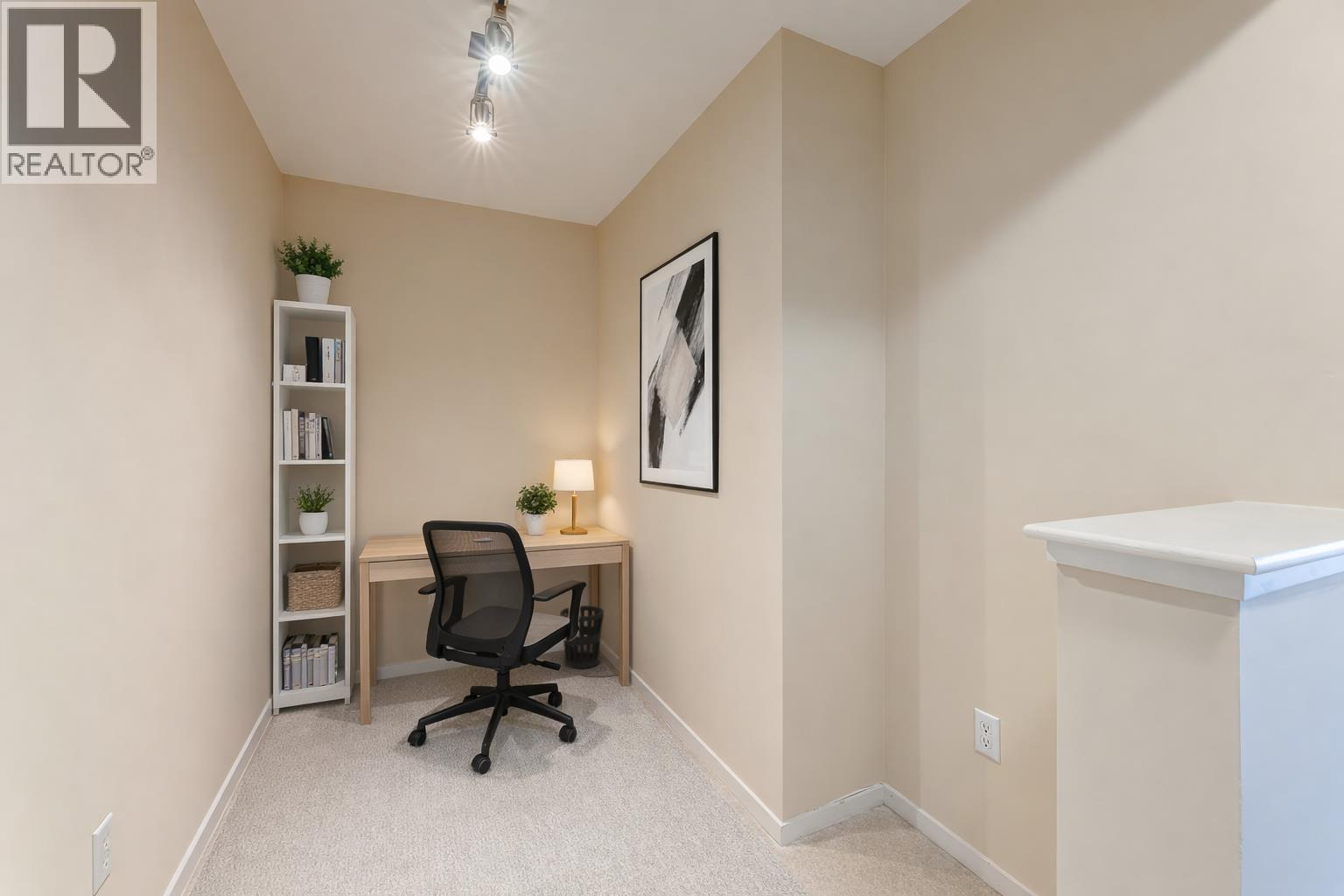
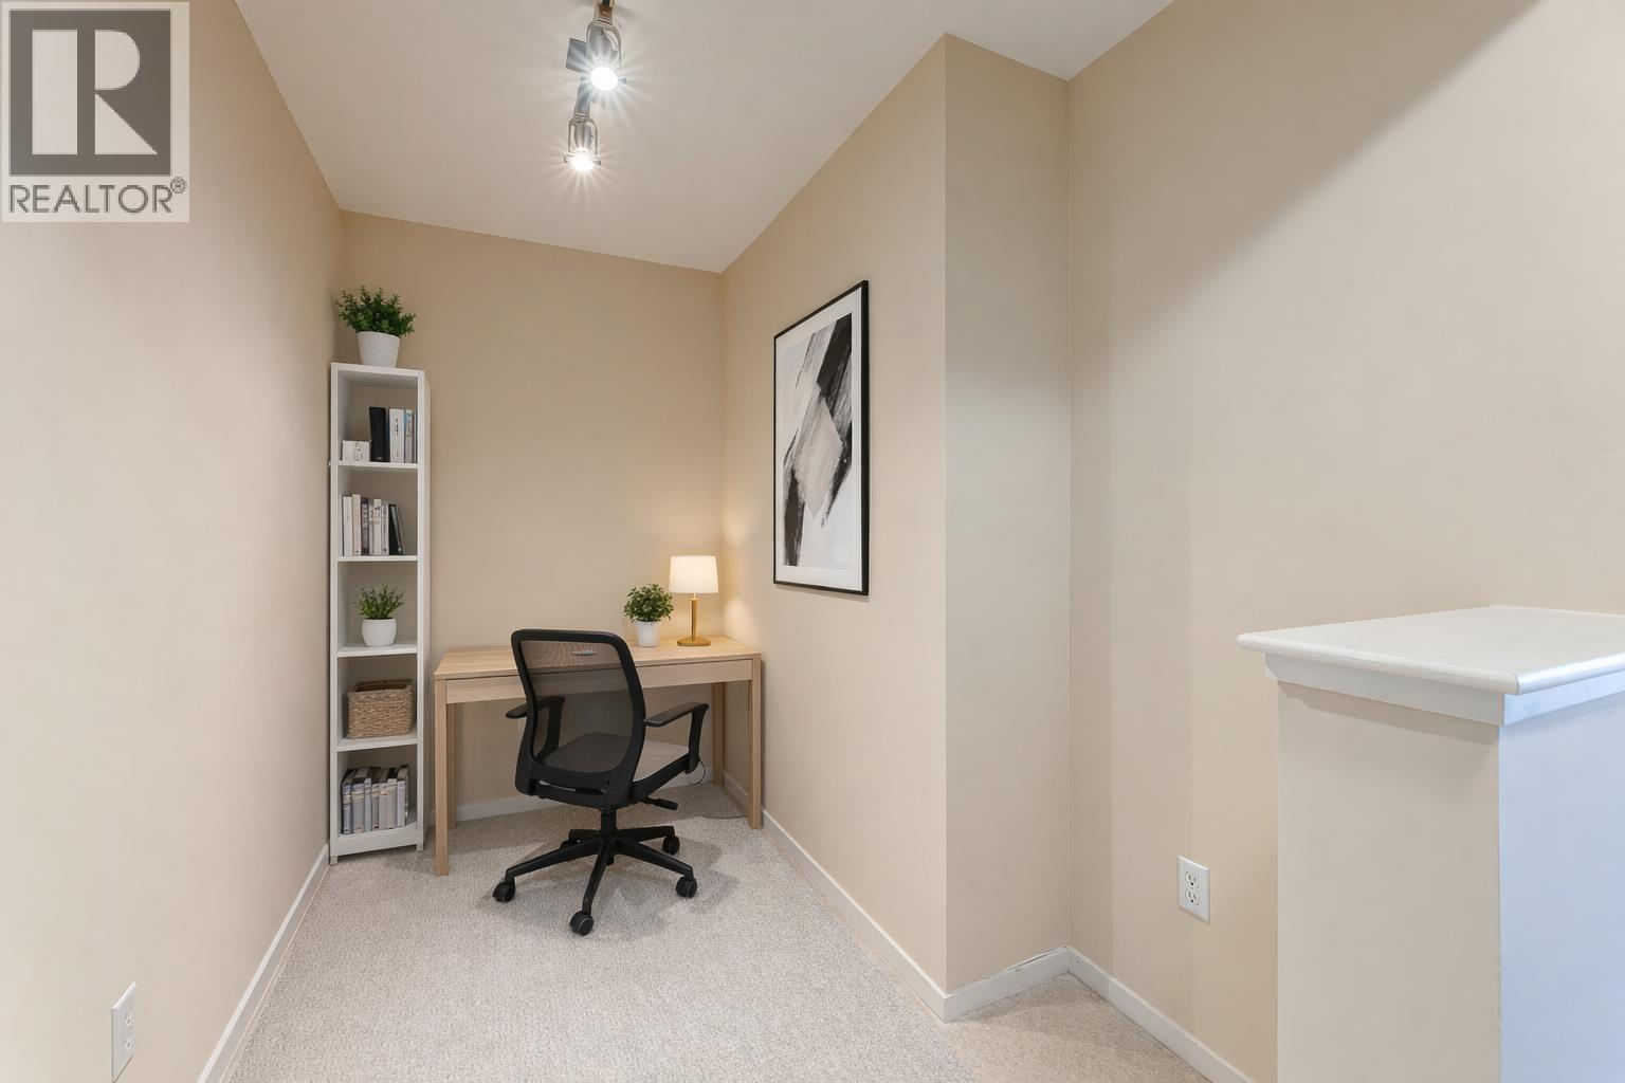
- wastebasket (582, 636)
